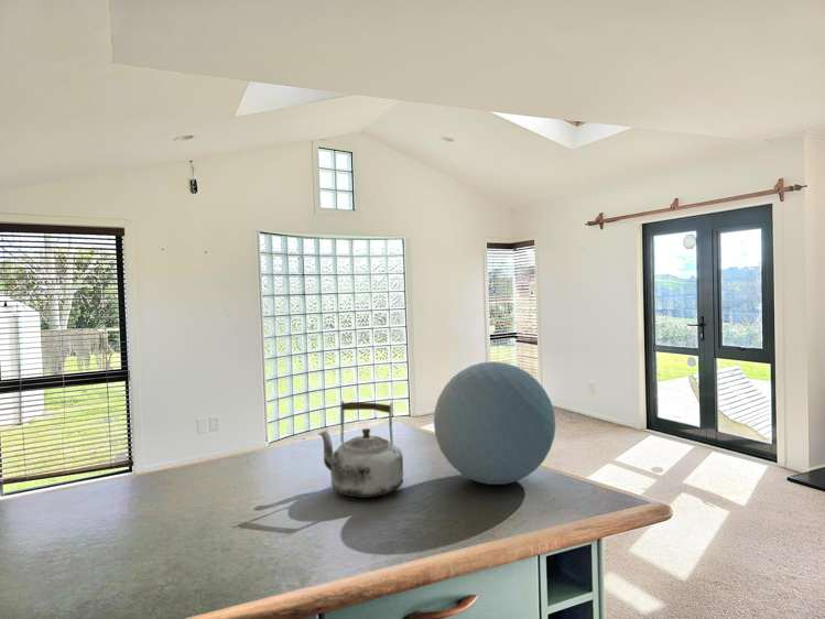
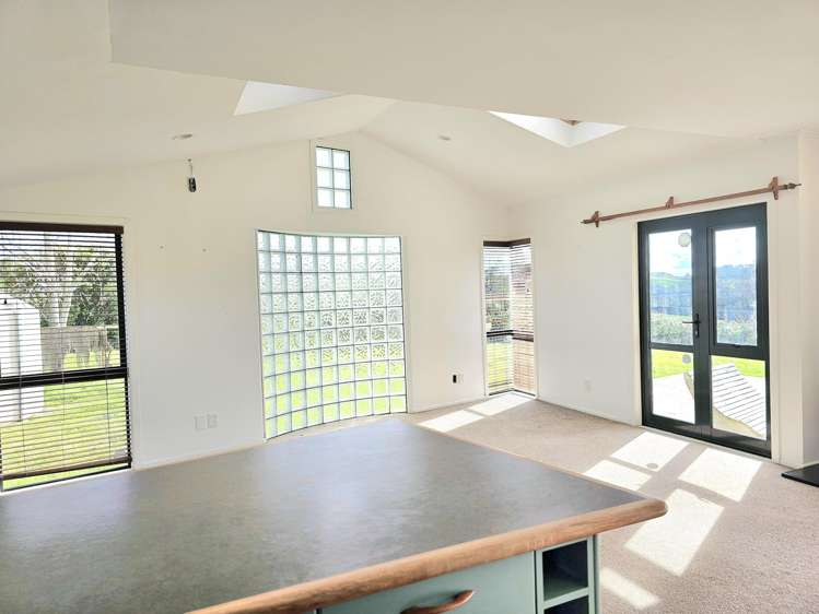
- decorative orb (493, 422)
- kettle (358, 444)
